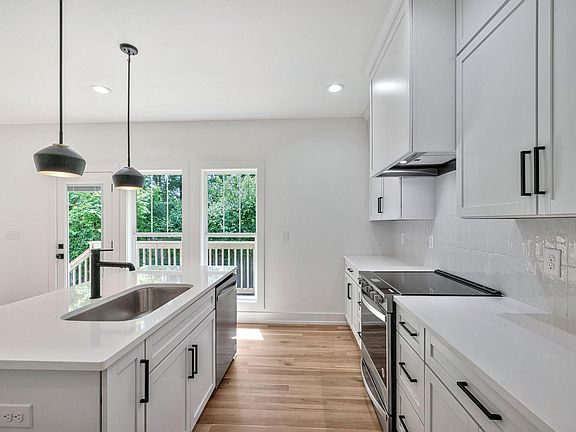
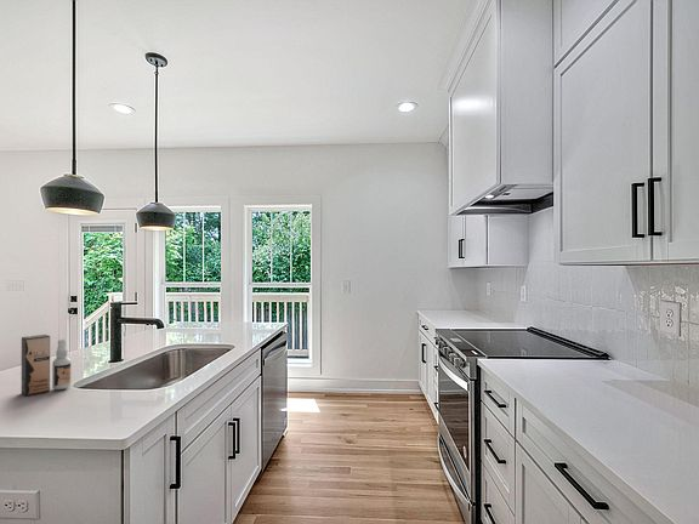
+ spray bottle (46, 363)
